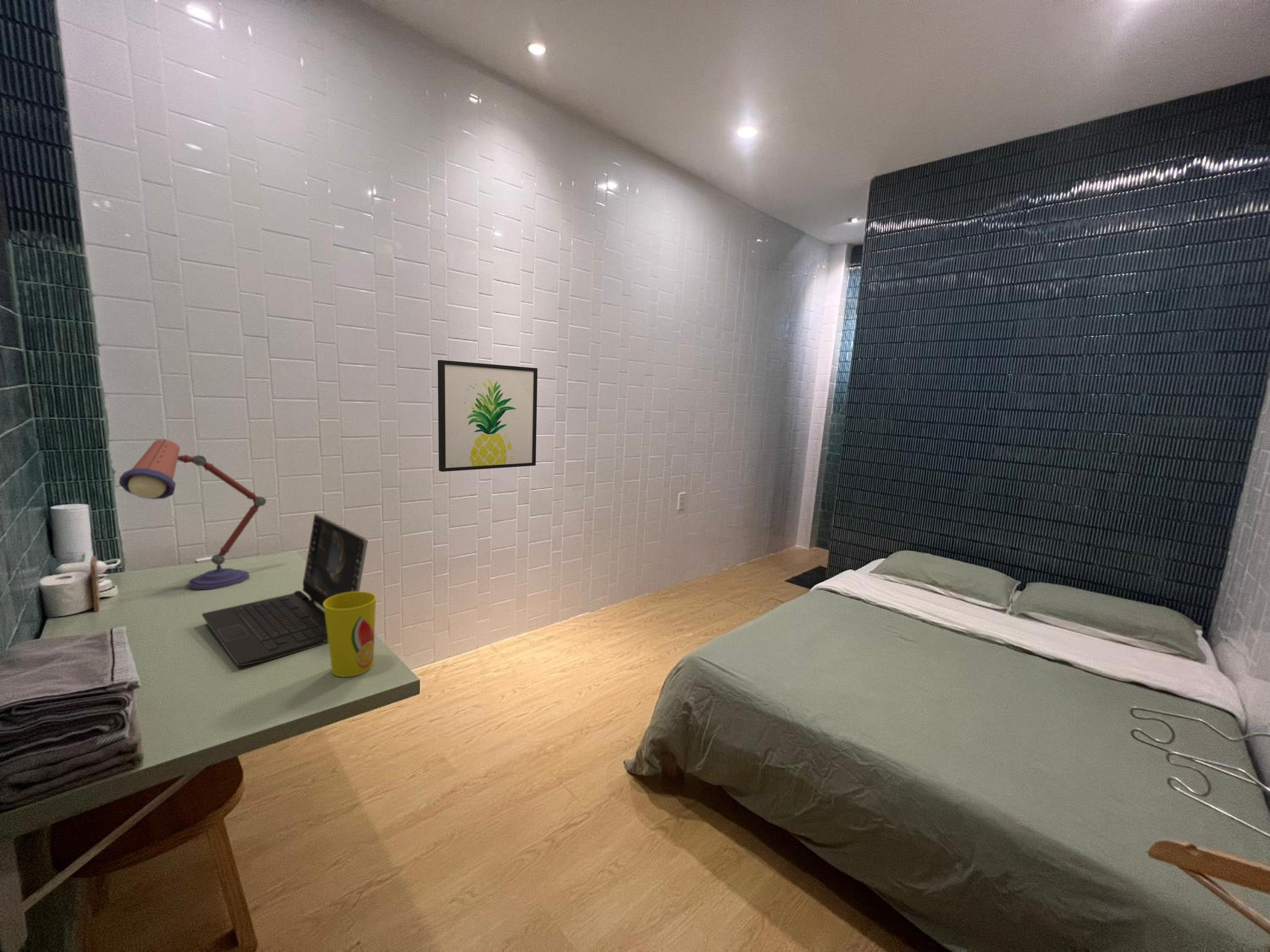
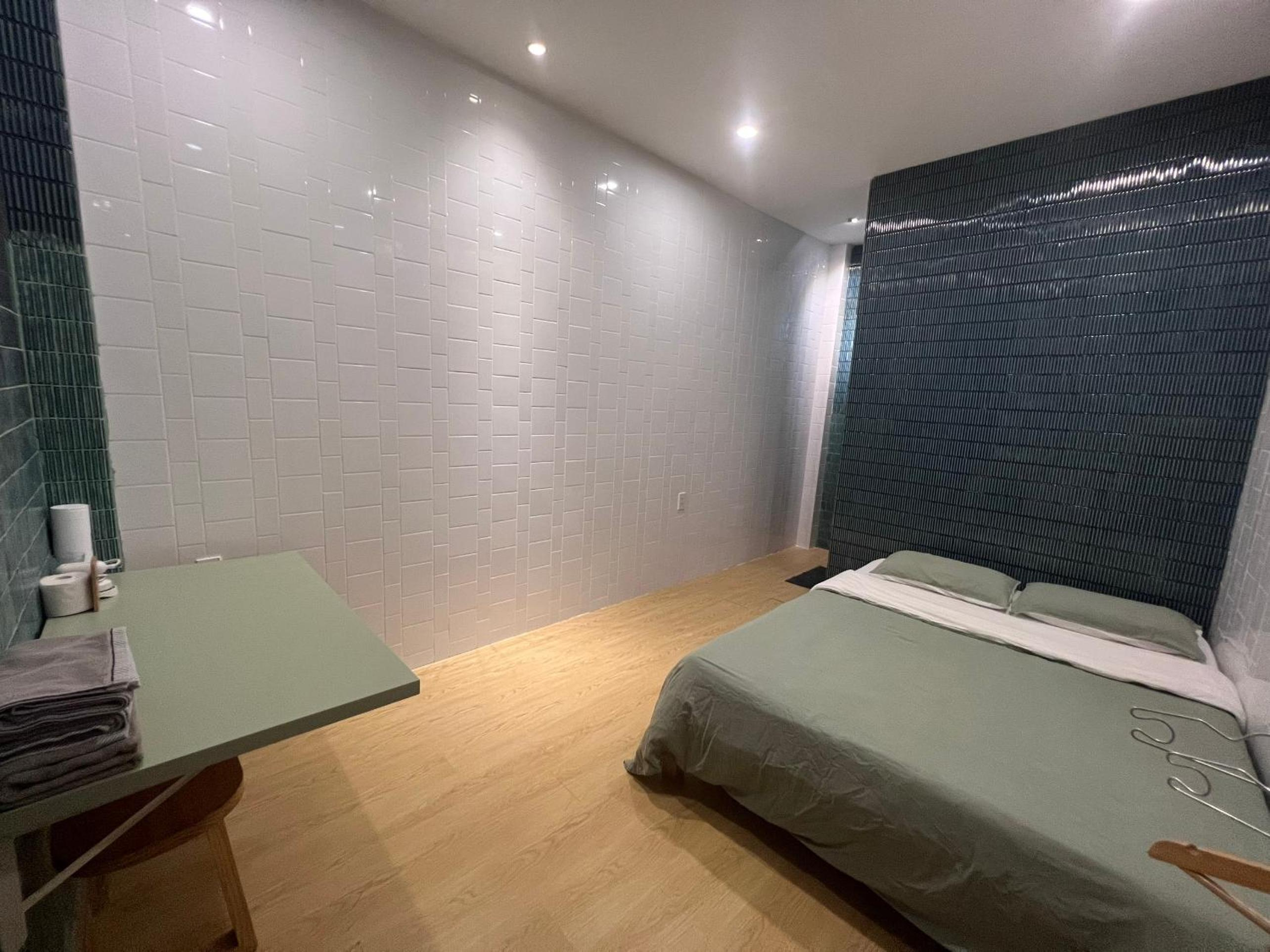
- laptop (286, 595)
- desk lamp (173, 494)
- cup (351, 634)
- wall art (490, 417)
